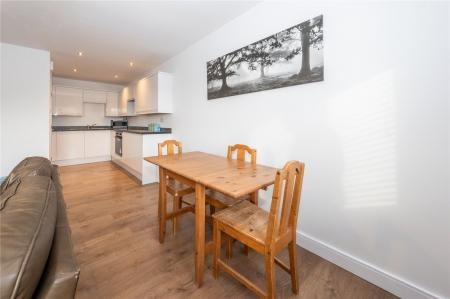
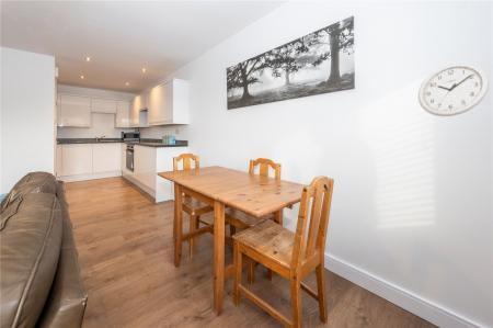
+ wall clock (450, 89)
